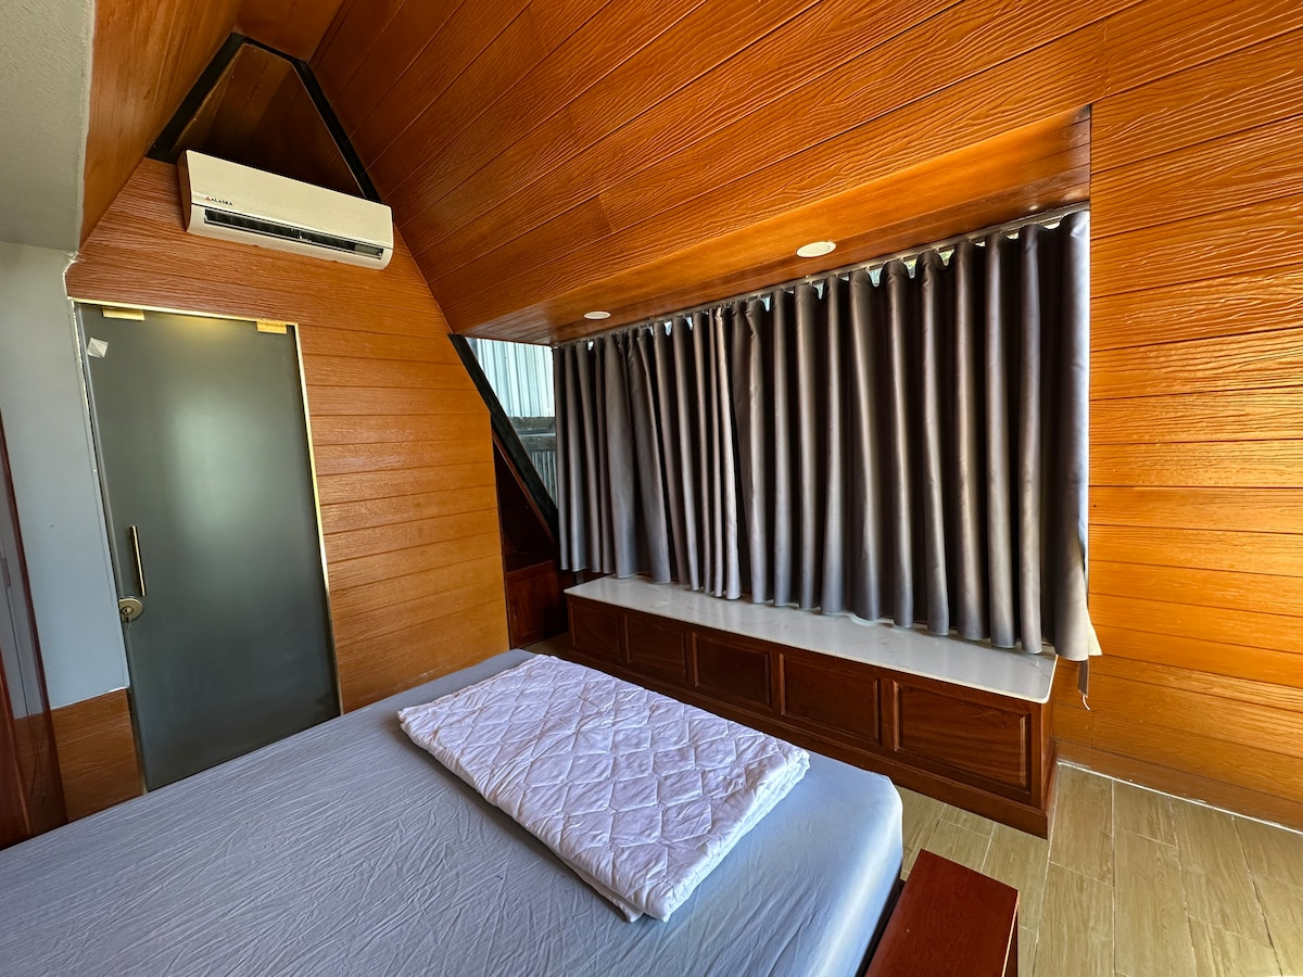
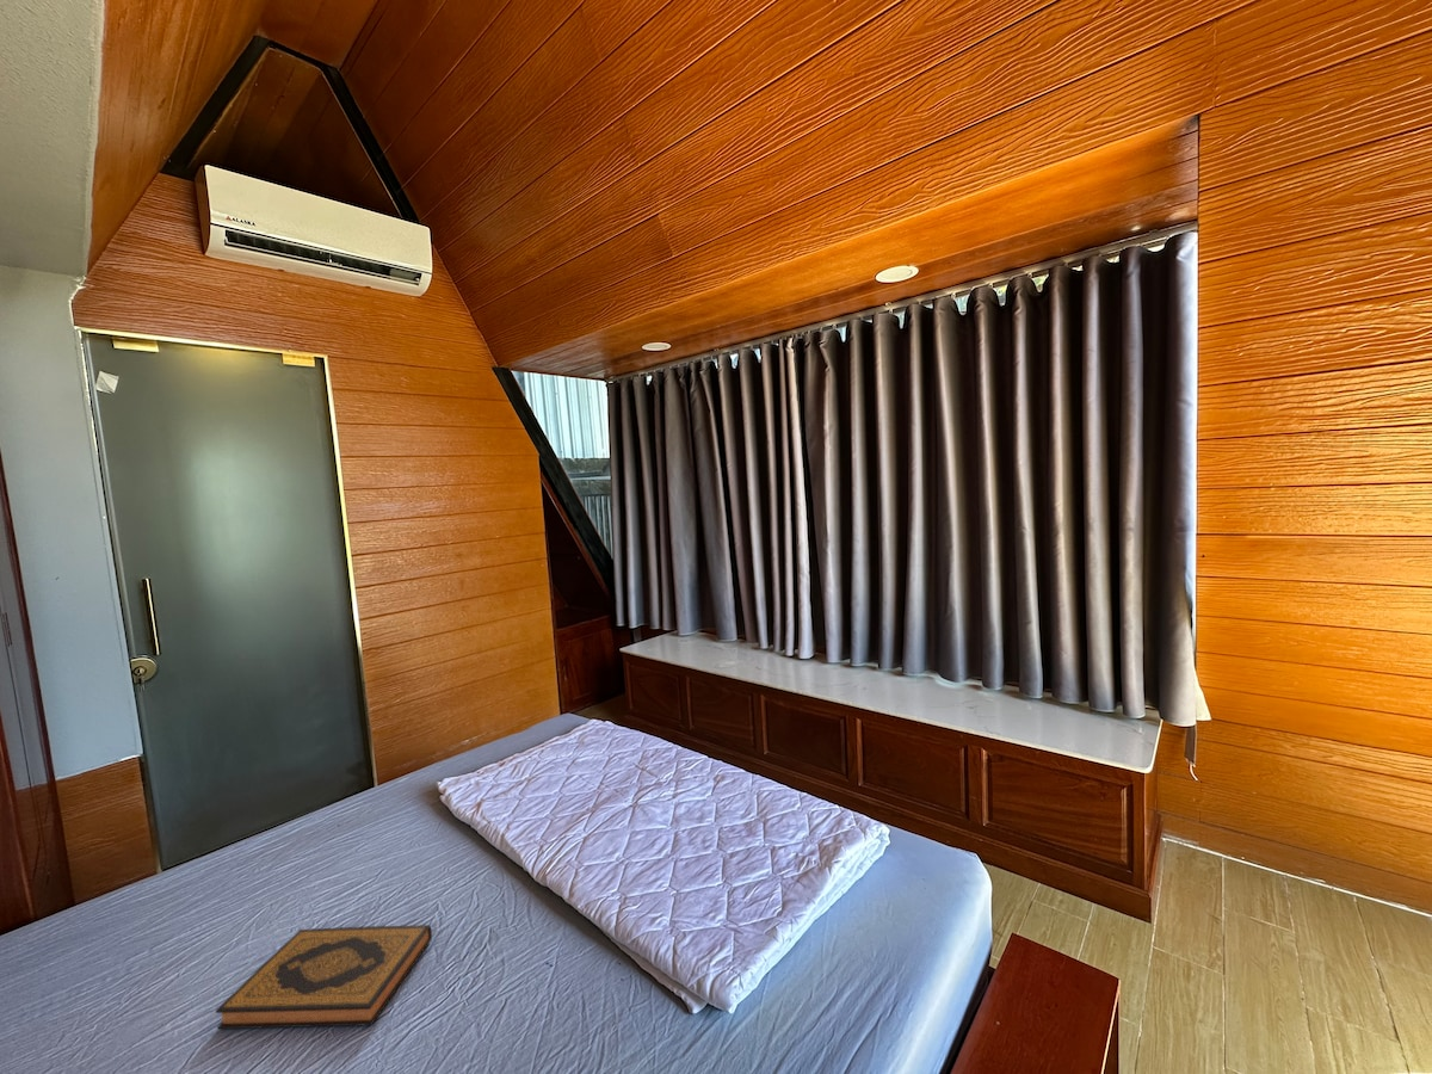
+ hardback book (333, 971)
